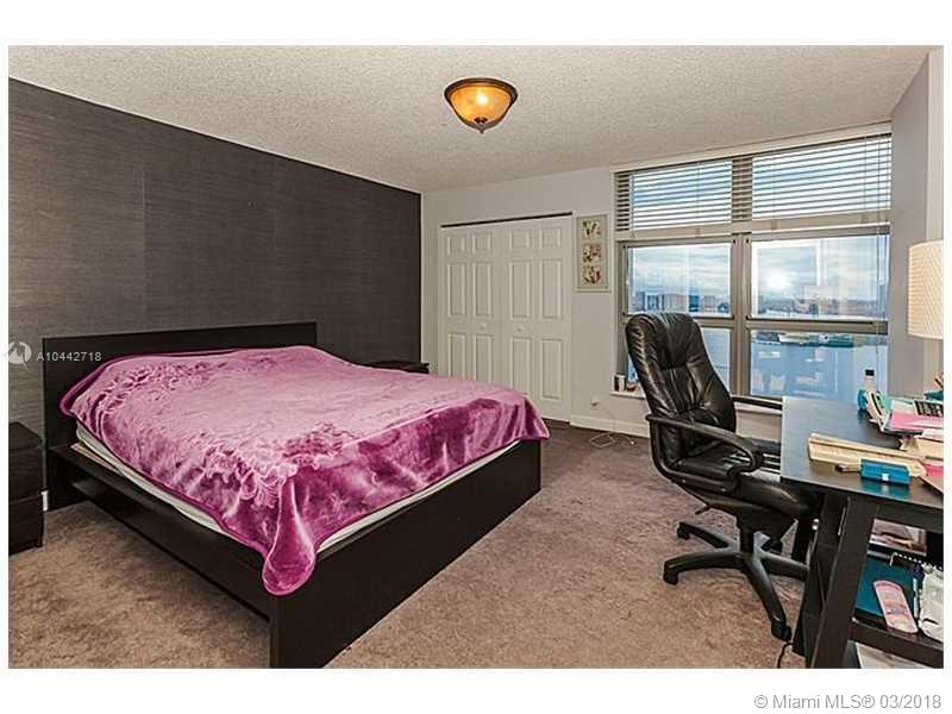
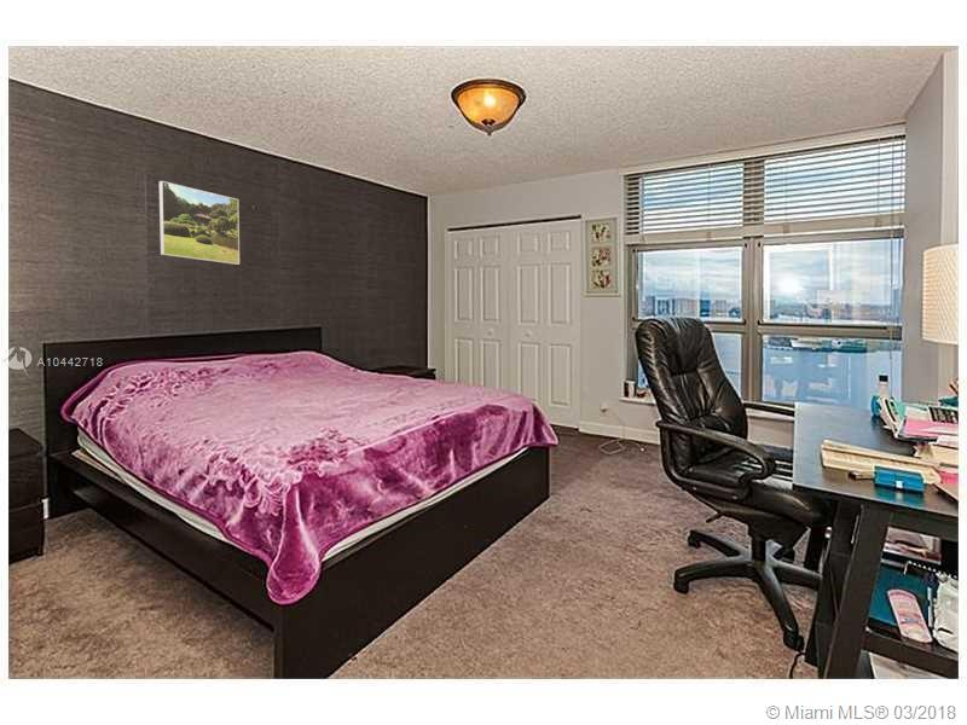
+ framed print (201, 225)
